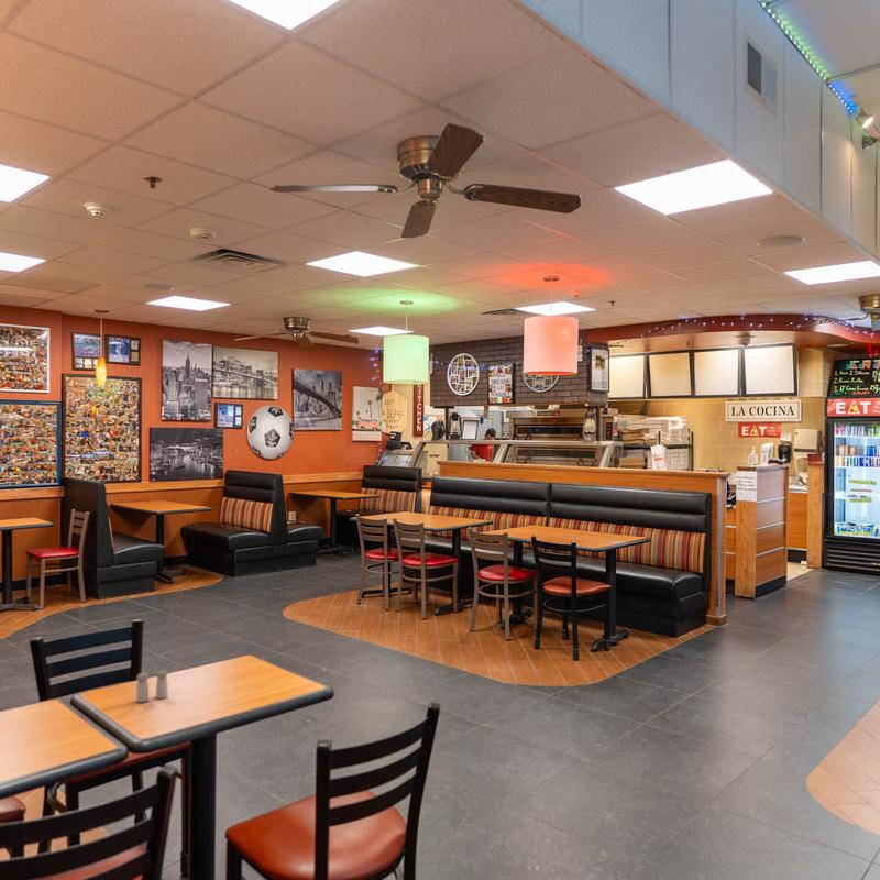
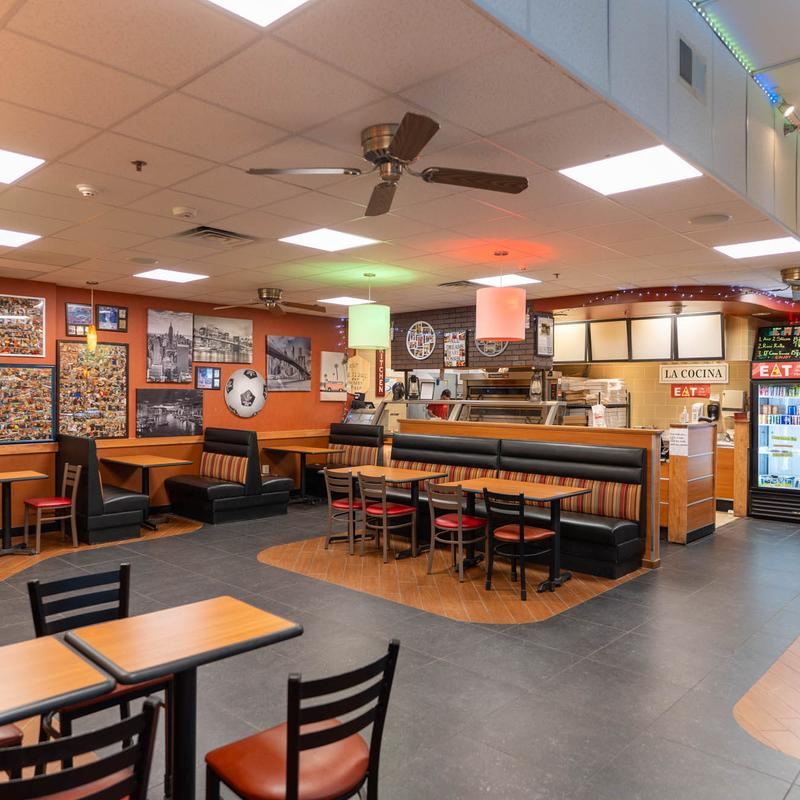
- salt and pepper shaker (147, 685)
